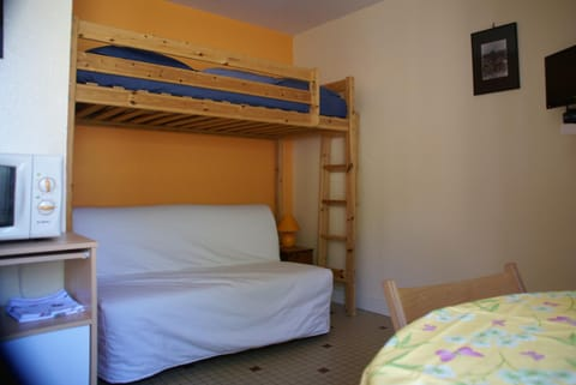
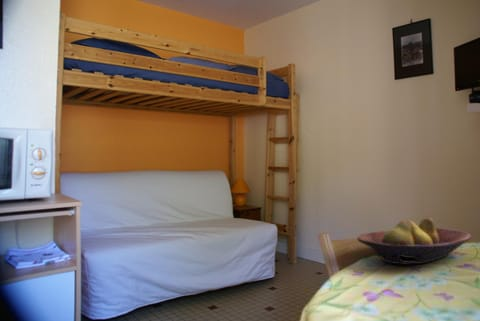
+ fruit bowl (415, 237)
